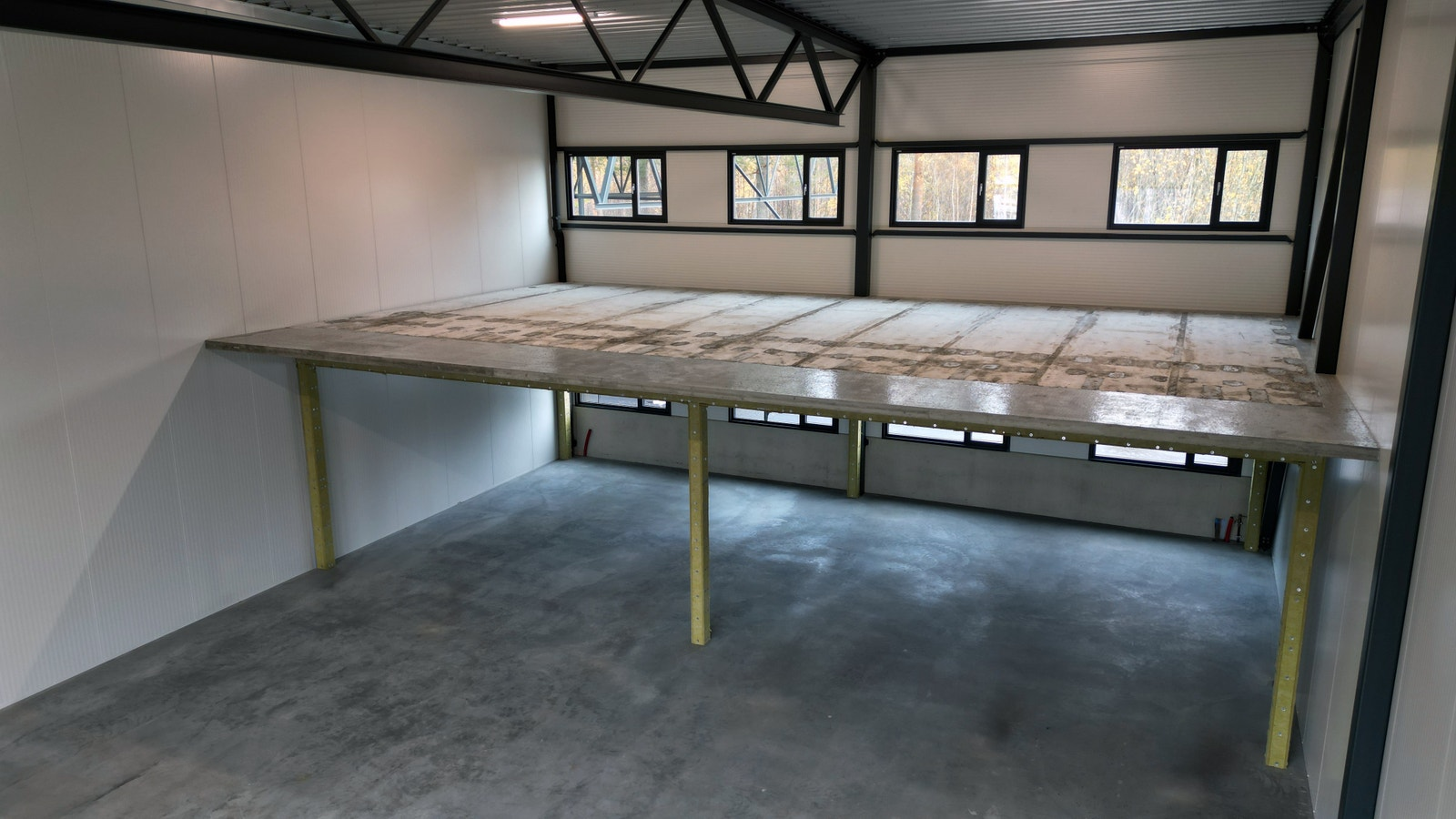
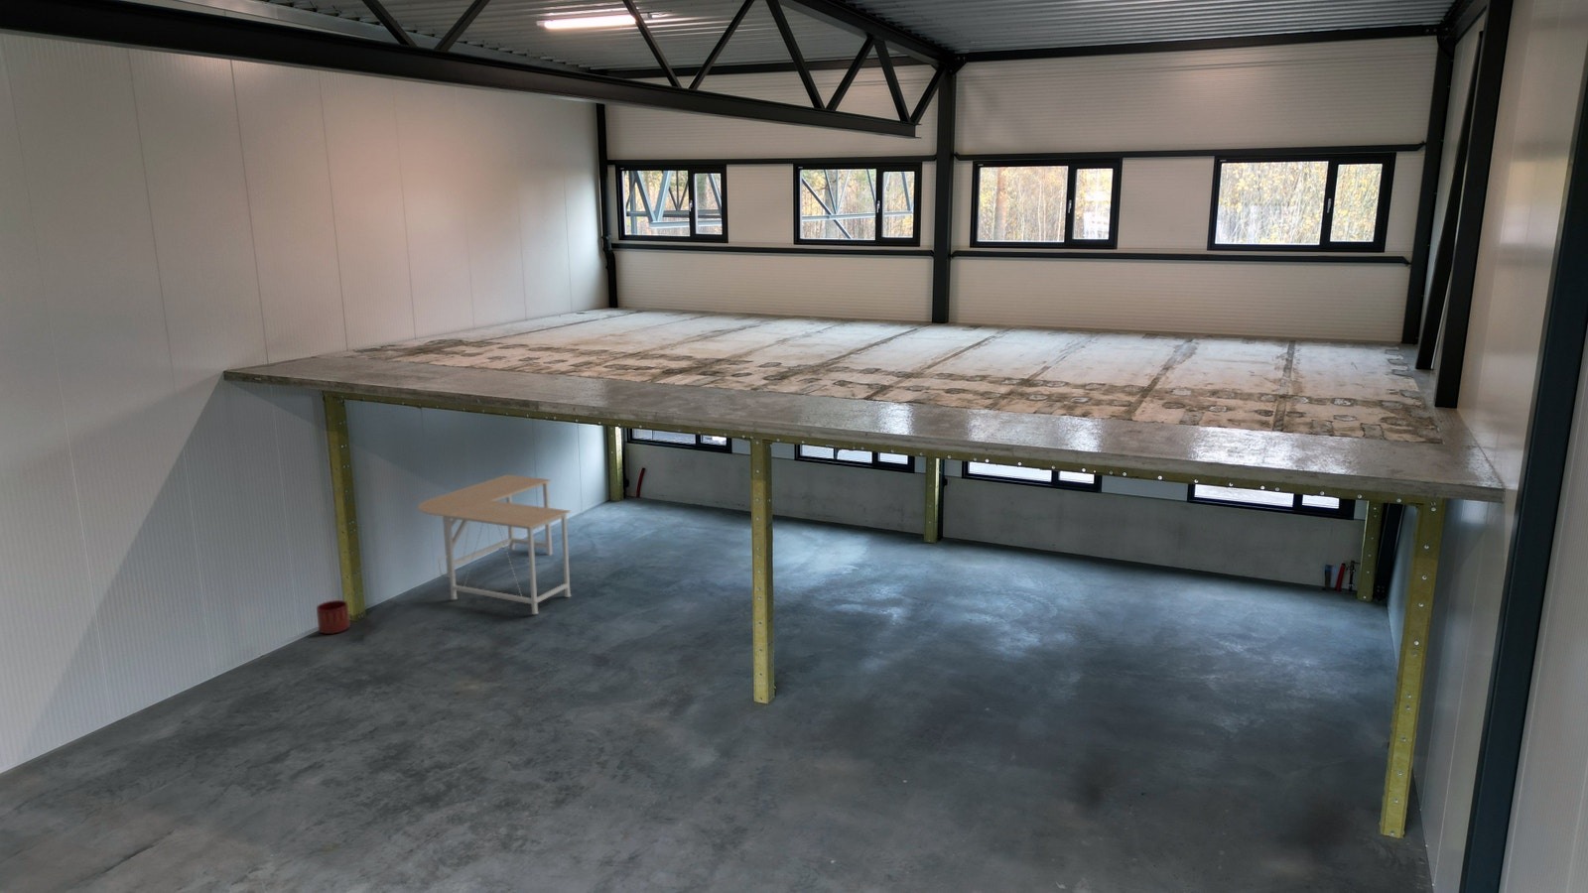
+ desk (519, 539)
+ planter (333, 617)
